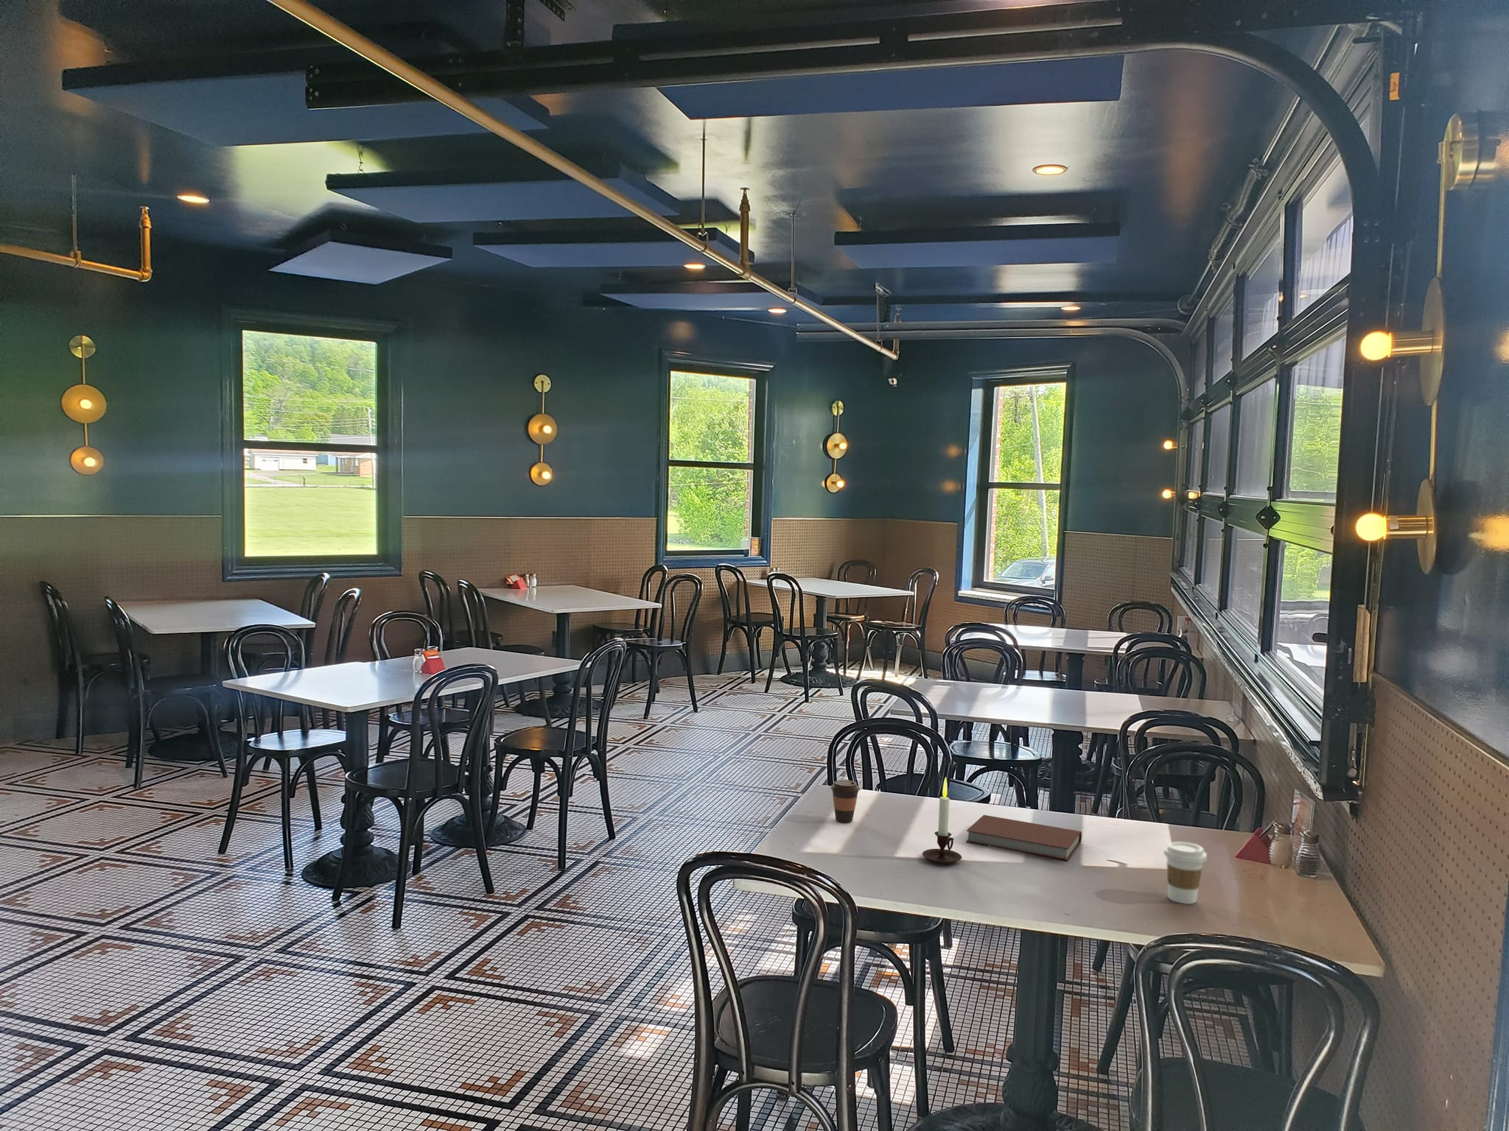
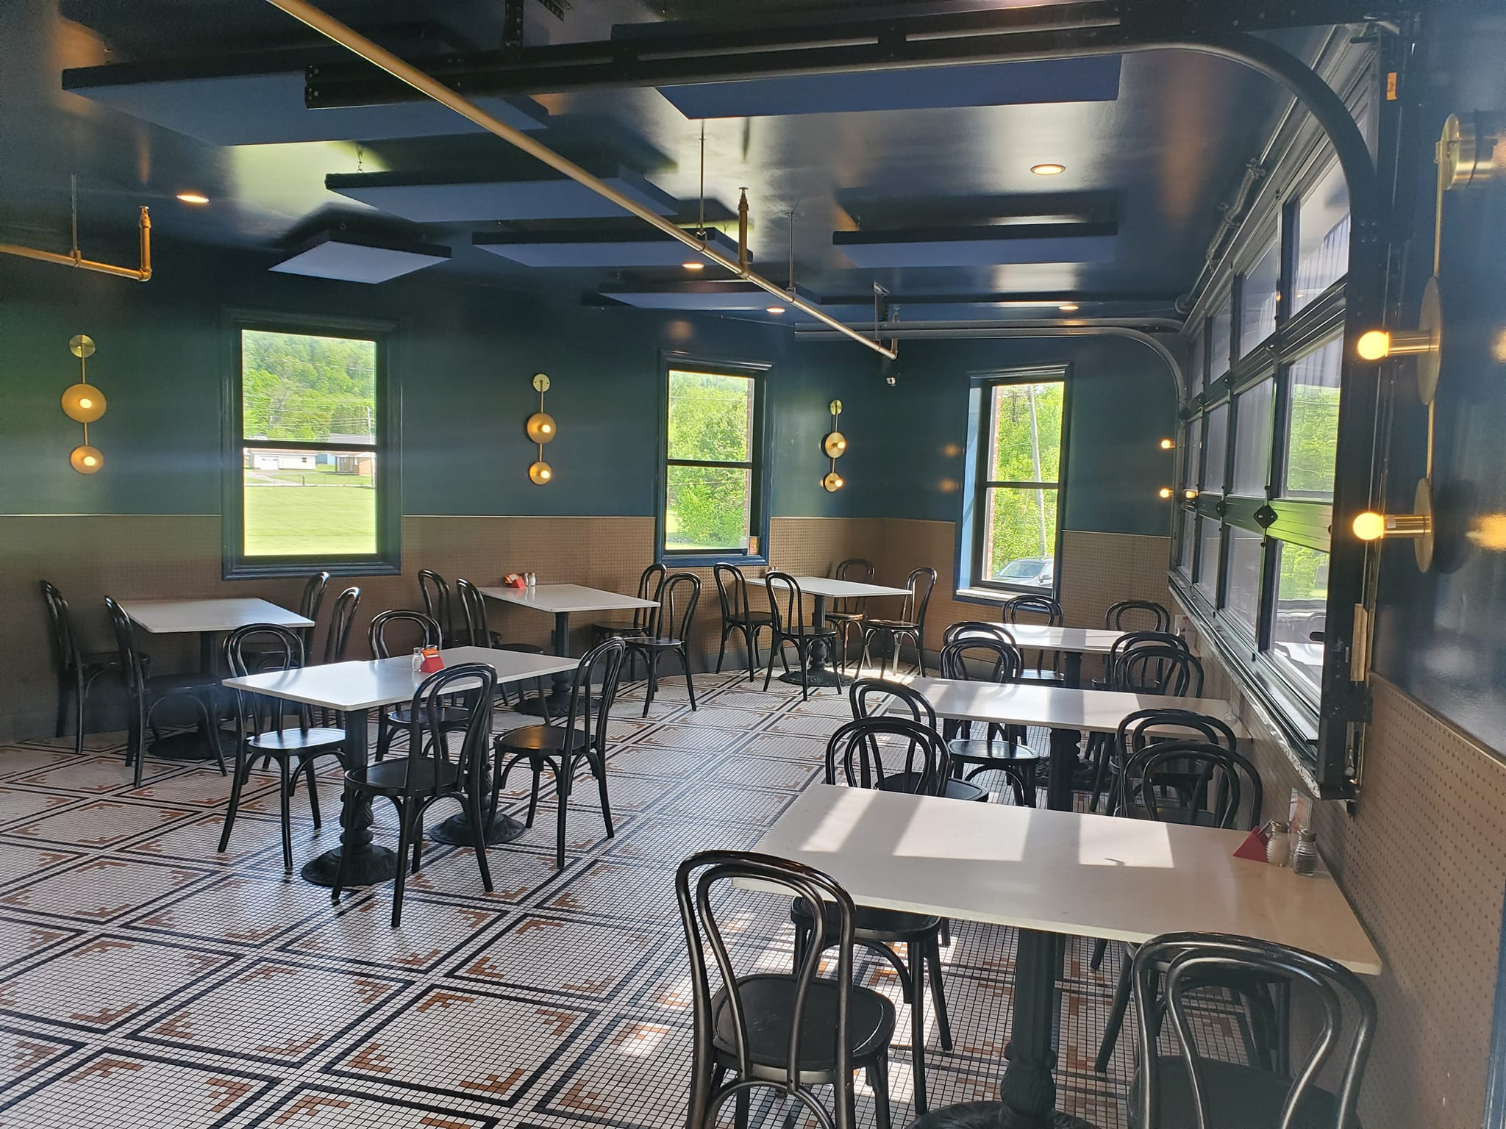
- coffee cup (845, 801)
- candle (946, 816)
- coffee cup (1183, 872)
- book (1024, 835)
